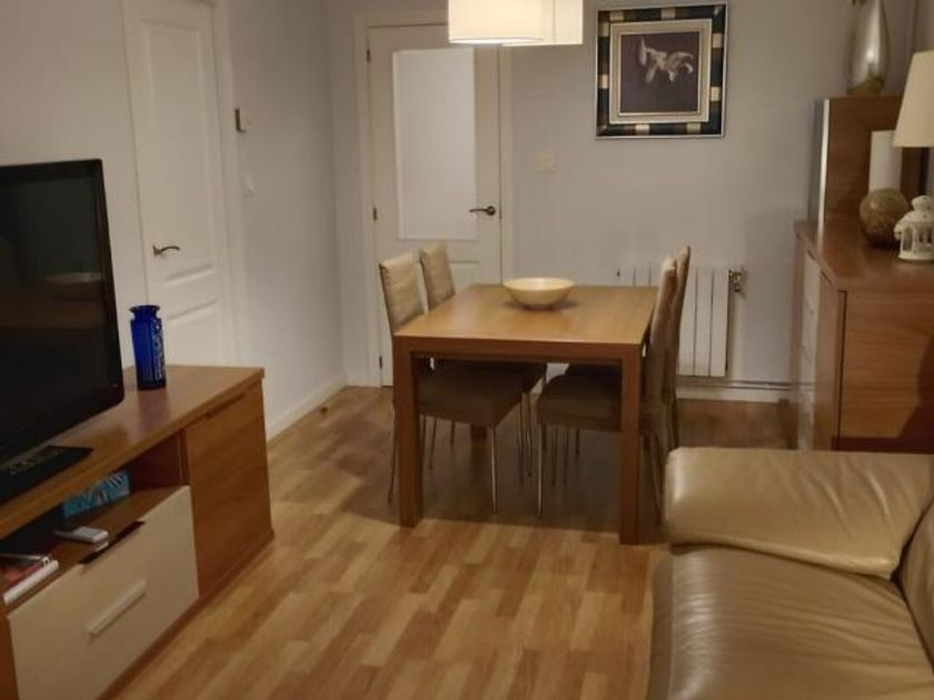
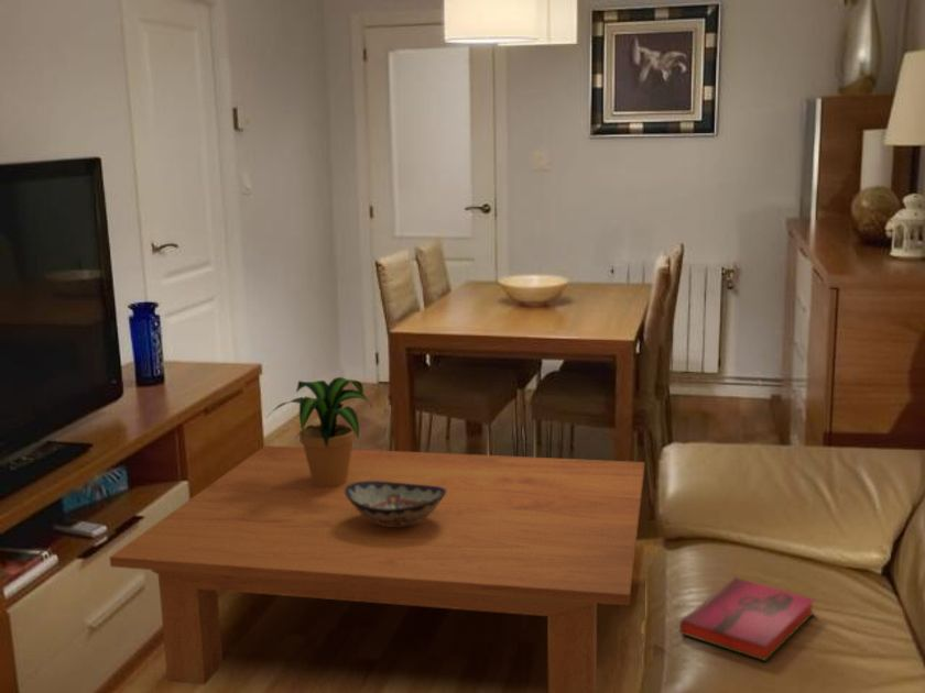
+ hardback book (748, 616)
+ coffee table (410, 565)
+ potted plant (327, 432)
+ decorative bowl (395, 505)
